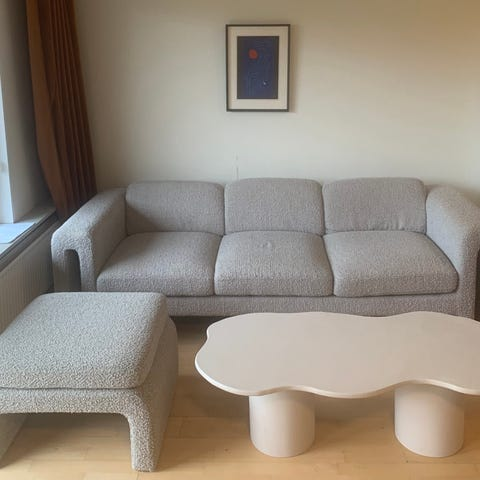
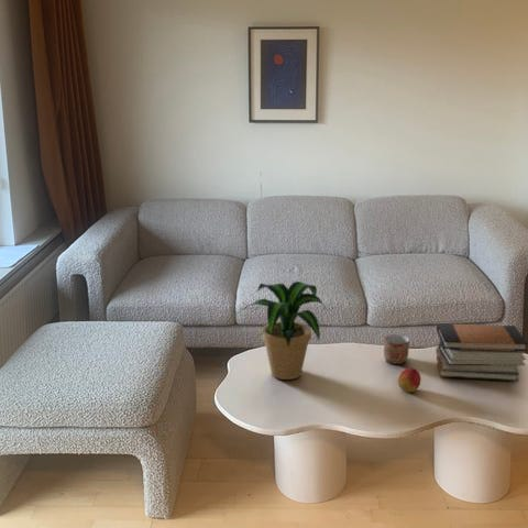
+ book stack (479, 351)
+ peach (410, 380)
+ potted plant (286, 331)
+ mug (397, 351)
